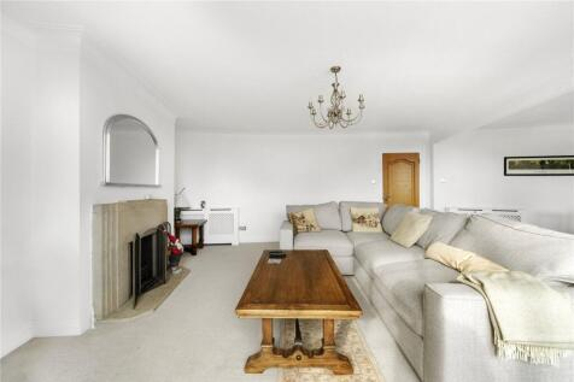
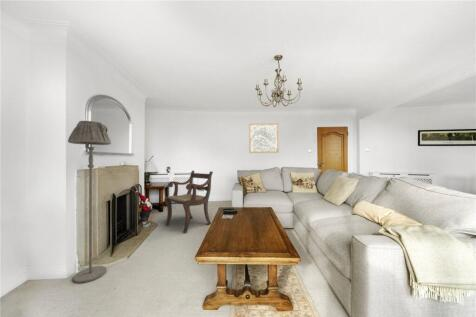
+ wall art (263, 138)
+ floor lamp (90, 198)
+ armchair (189, 198)
